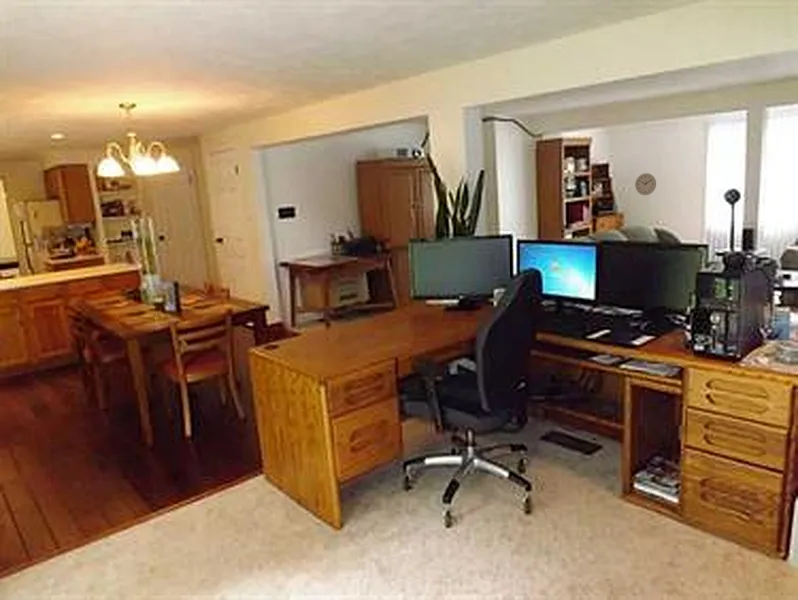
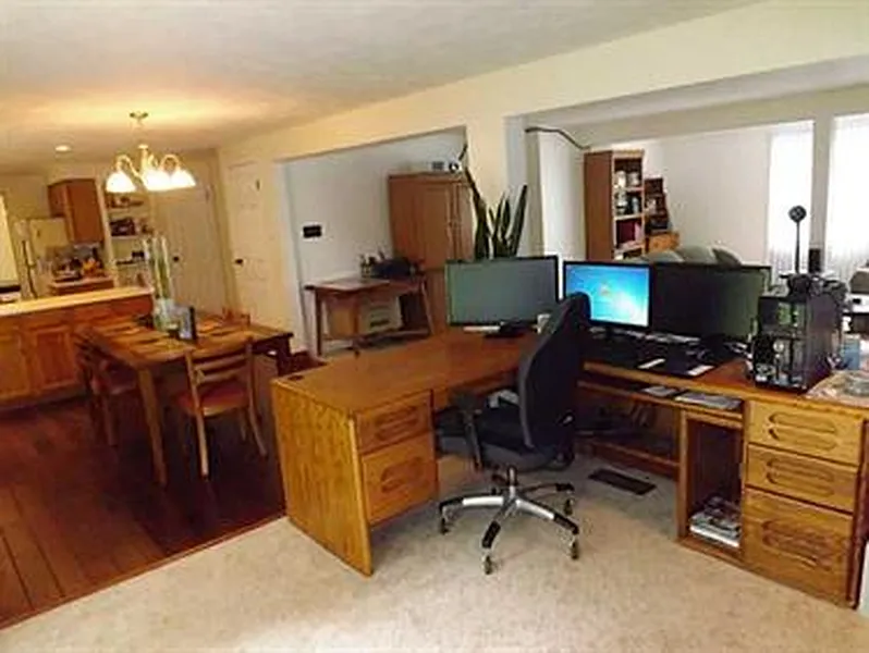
- wall clock (645, 184)
